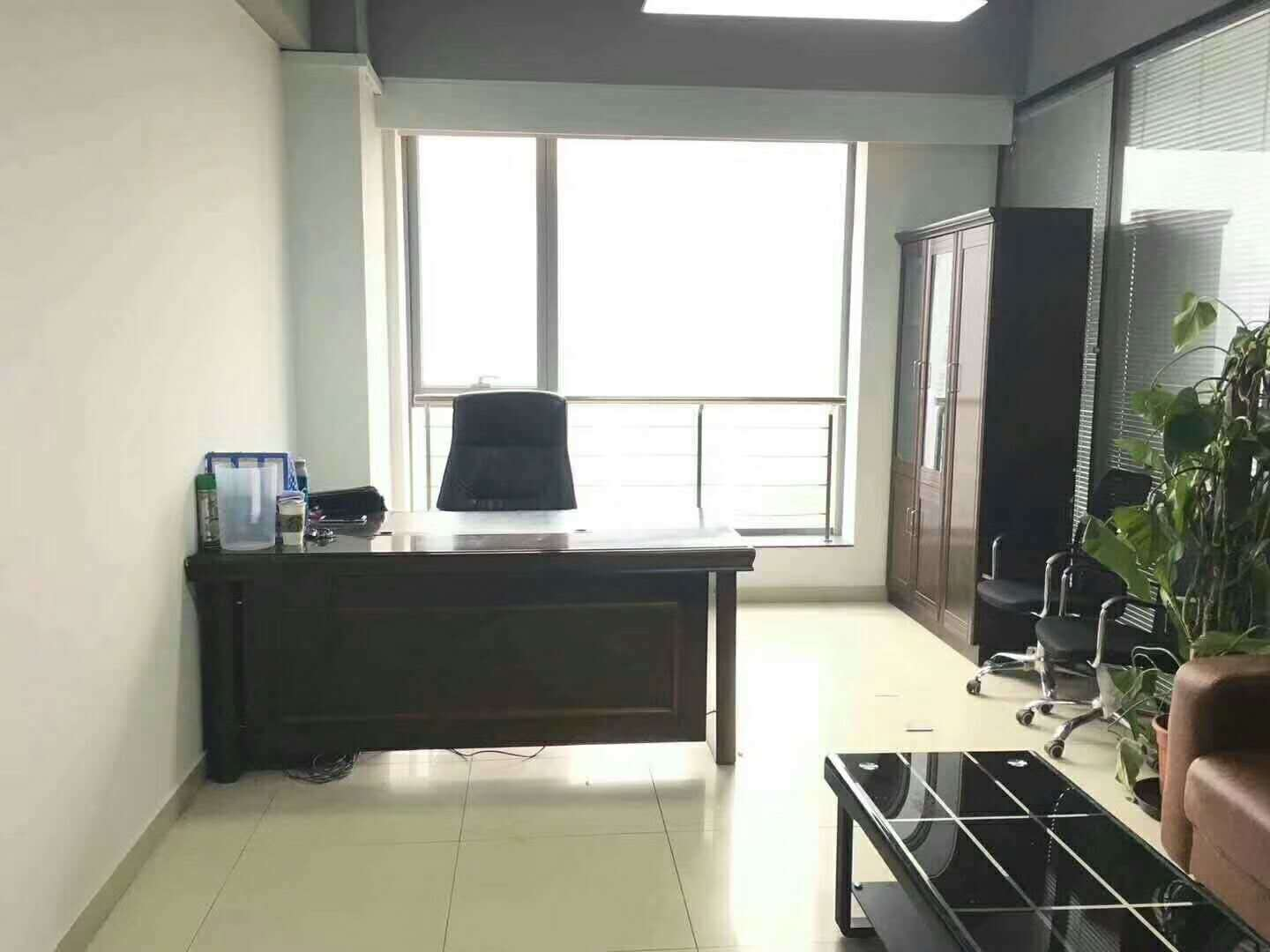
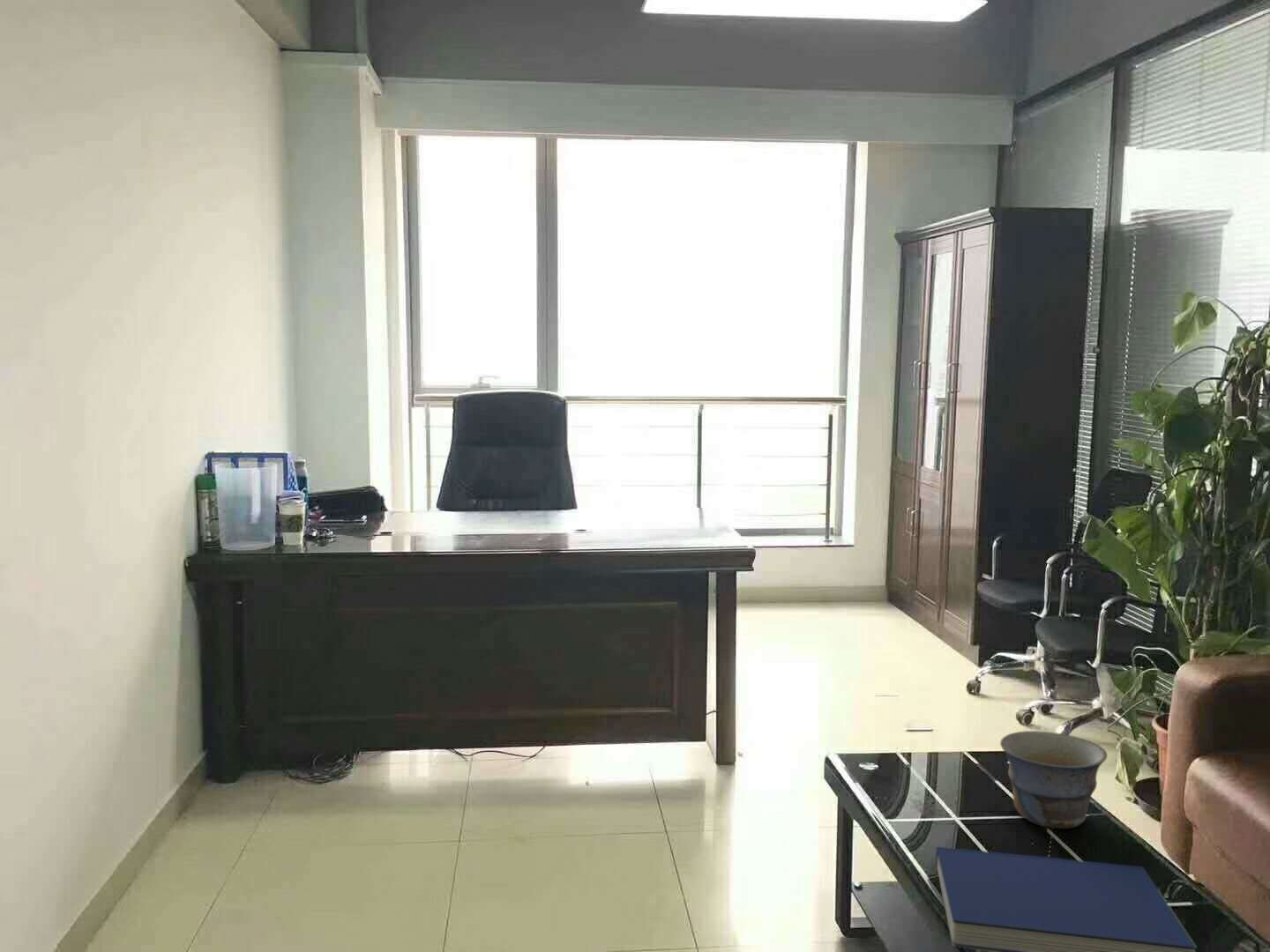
+ bowl (1050, 780)
+ book (1051, 899)
